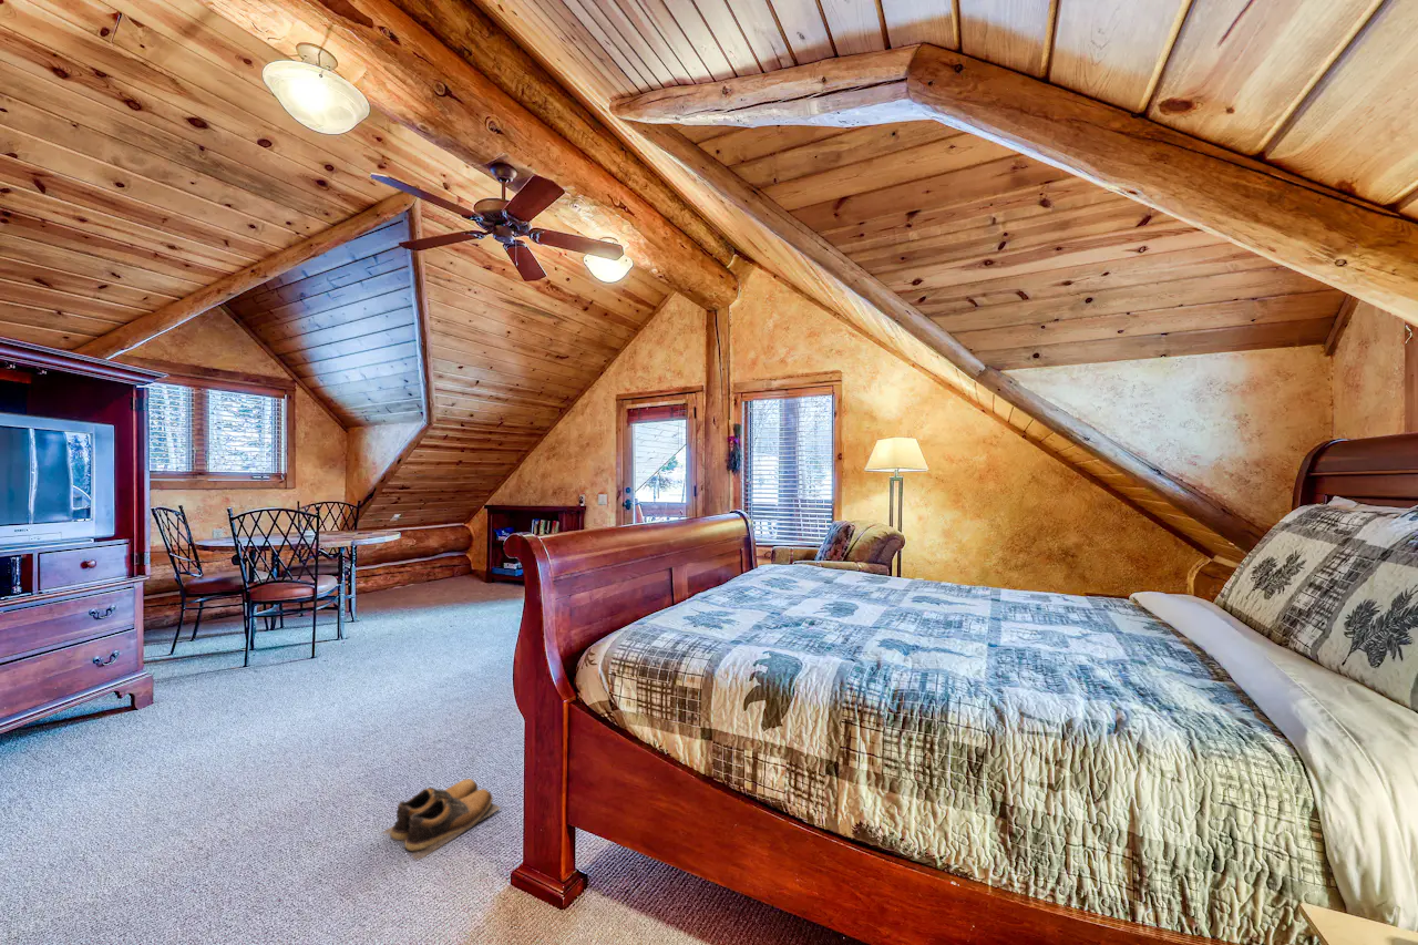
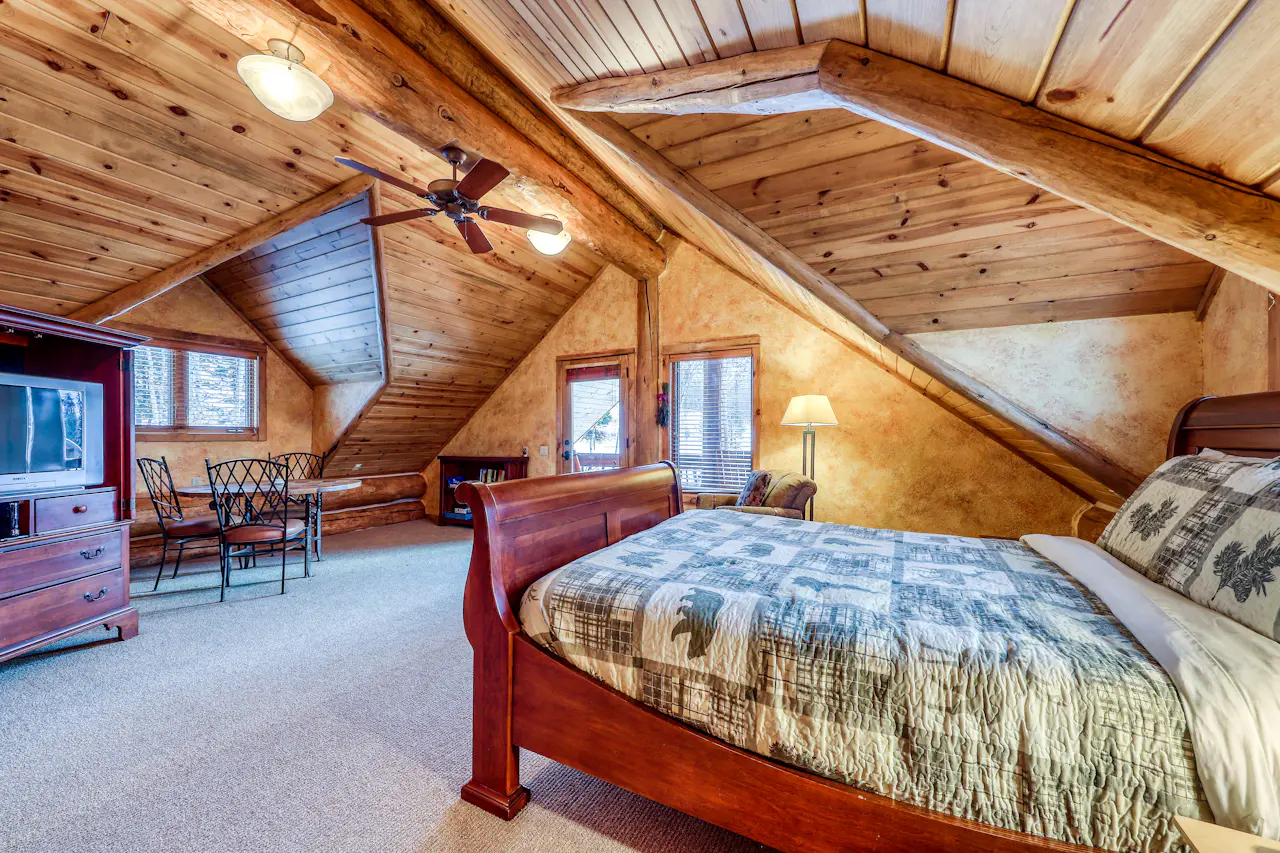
- shoes (441, 805)
